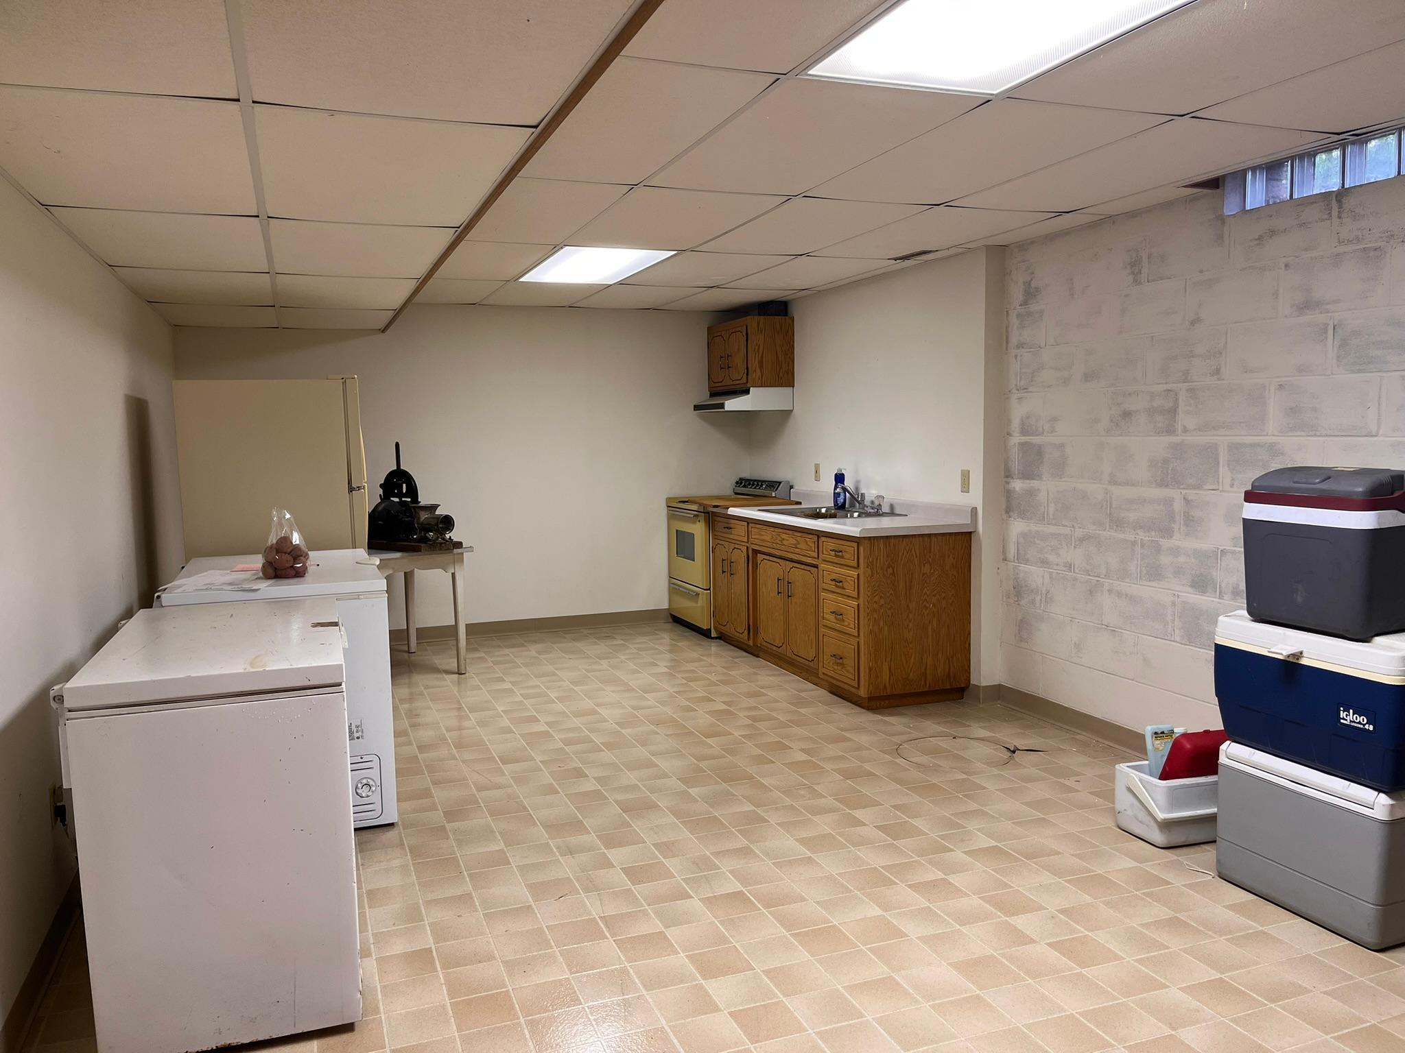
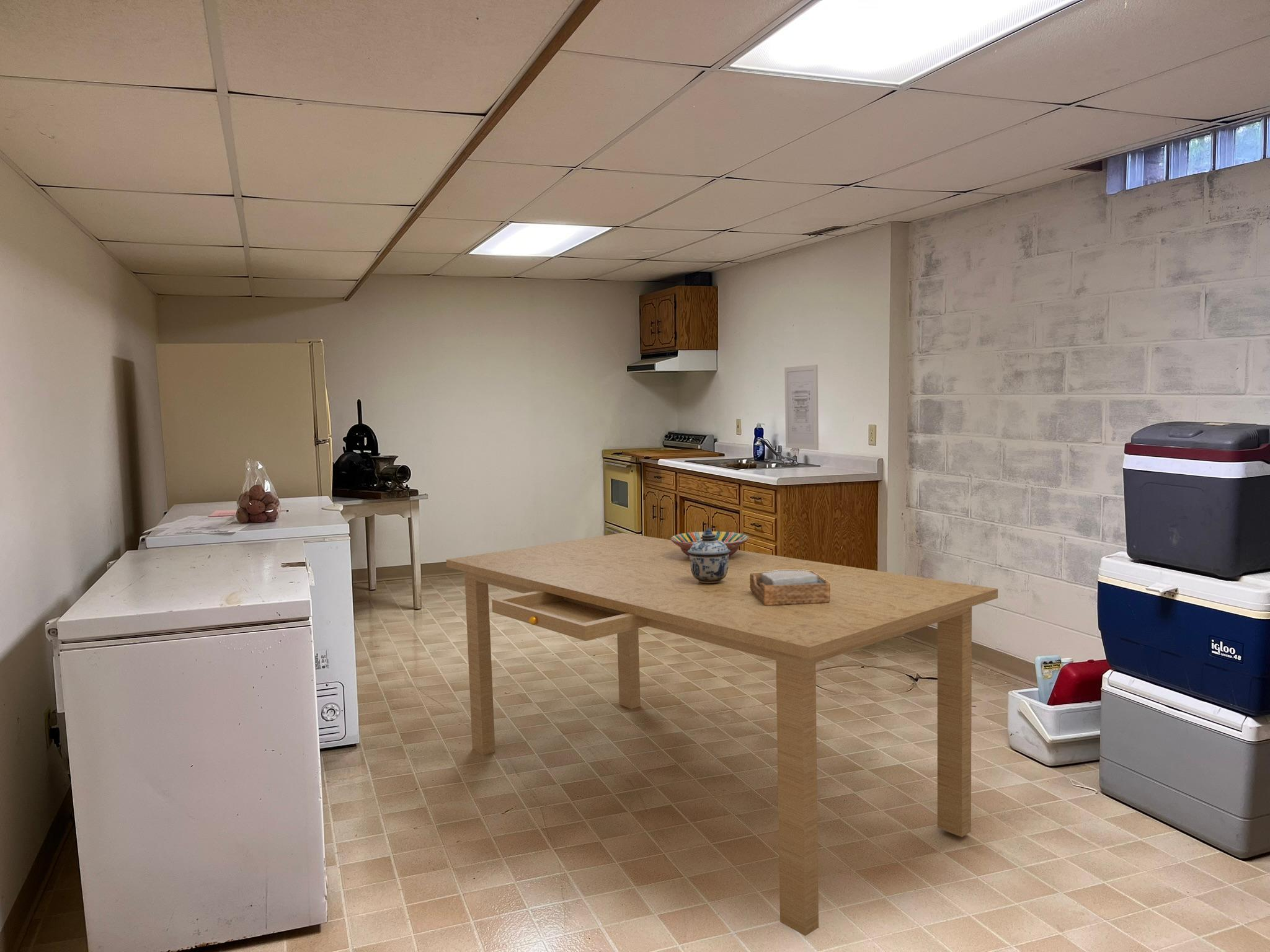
+ dining table (639, 687)
+ wall art (801, 407)
+ serving bowl (715, 539)
+ lidded jar (709, 554)
+ napkin holder (789, 584)
